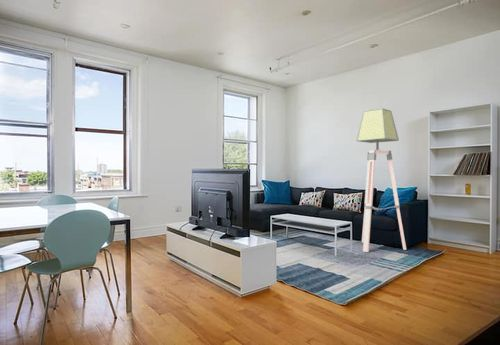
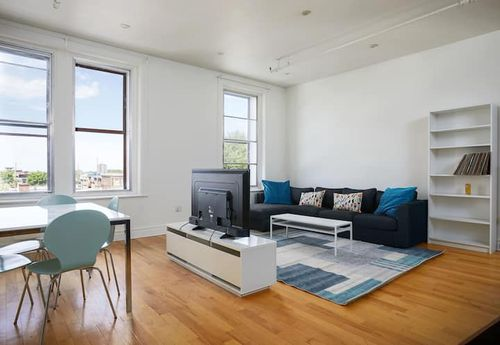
- floor lamp (373, 179)
